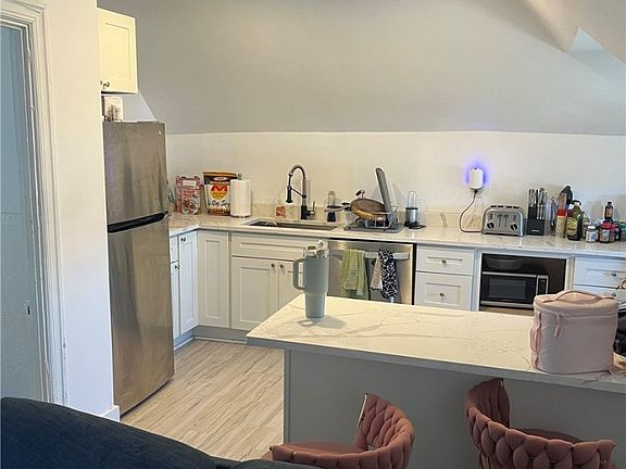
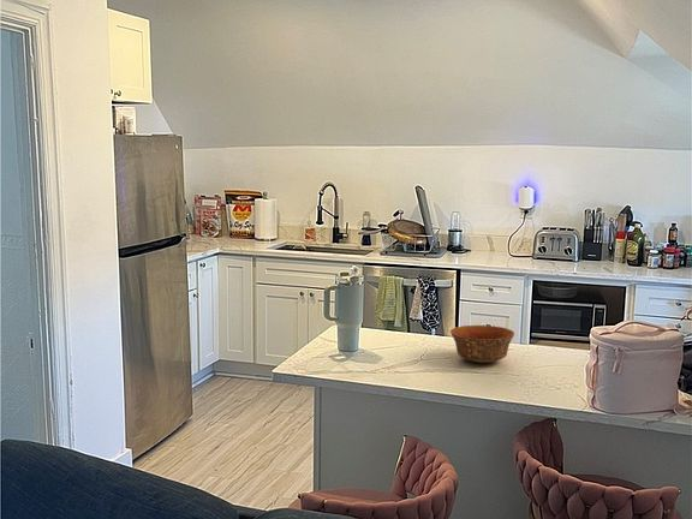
+ bowl (481, 345)
